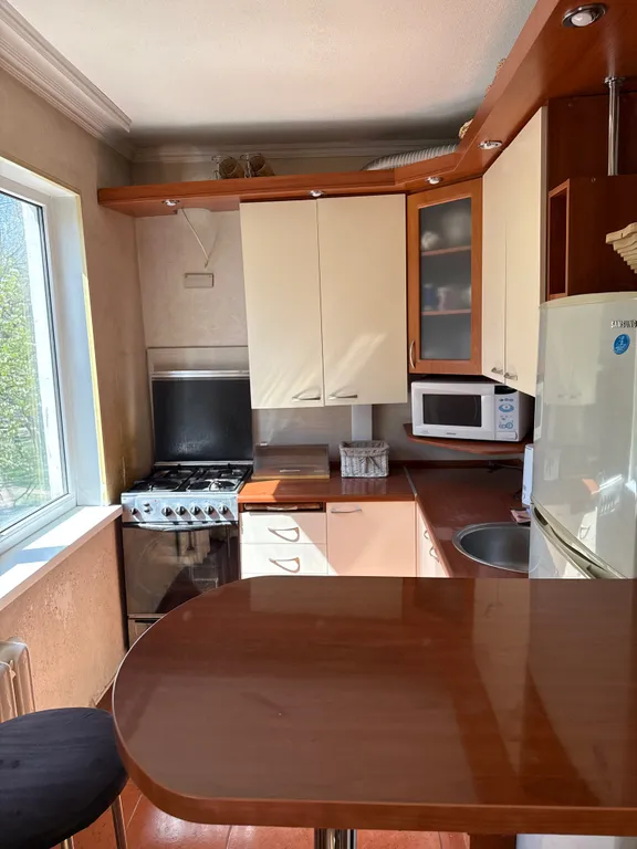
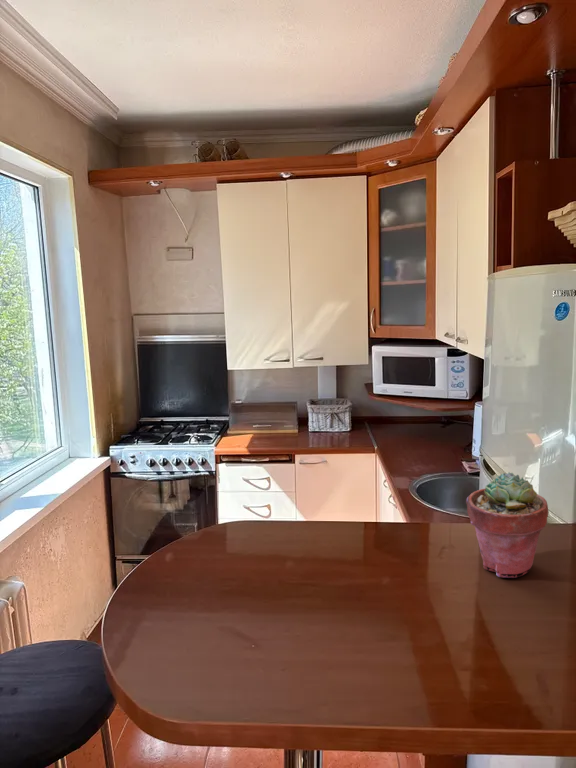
+ potted succulent (506, 519)
